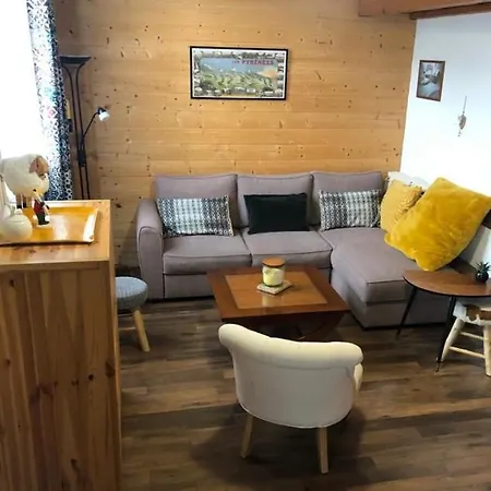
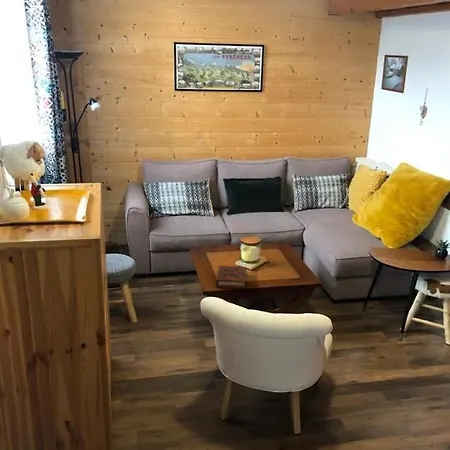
+ book (231, 276)
